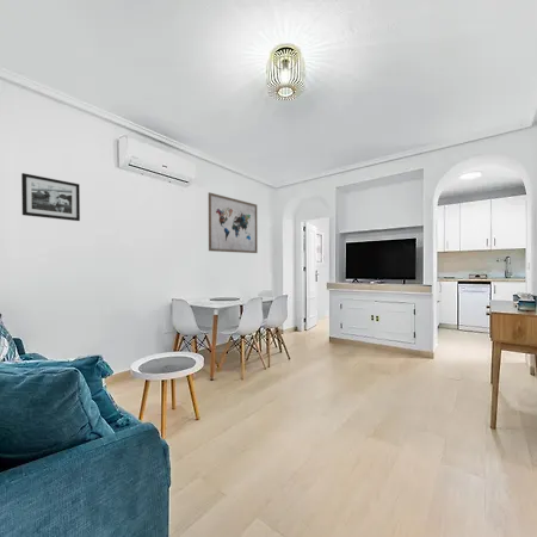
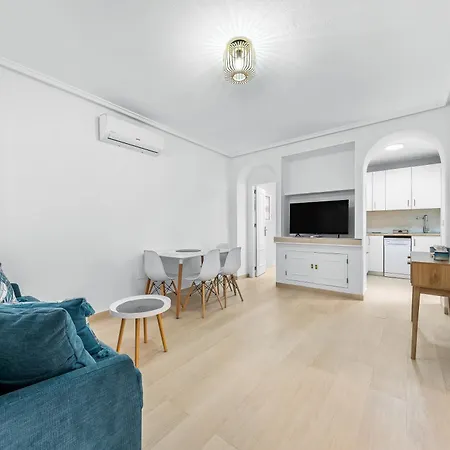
- picture frame (53, 198)
- wall art (235, 226)
